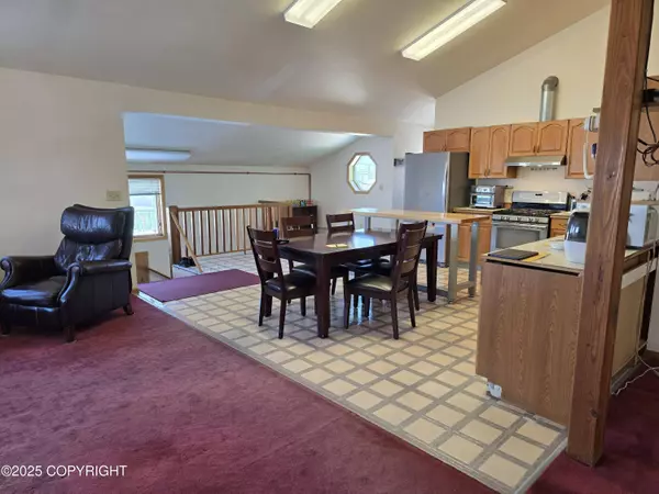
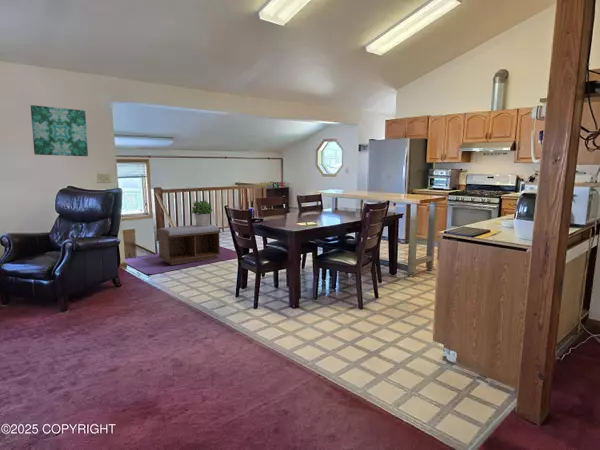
+ wall art (60, 132)
+ potted plant (200, 212)
+ bench (189, 243)
